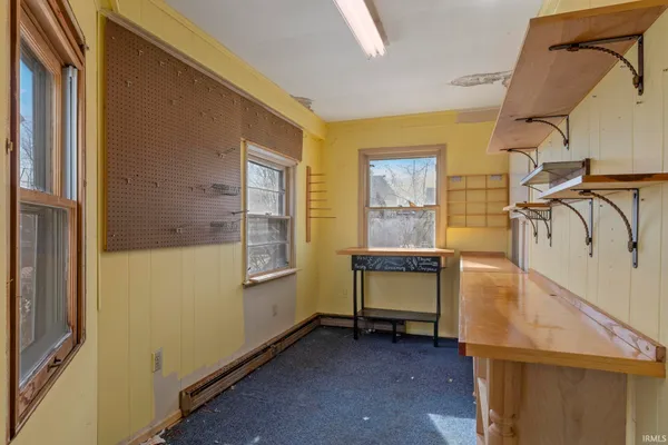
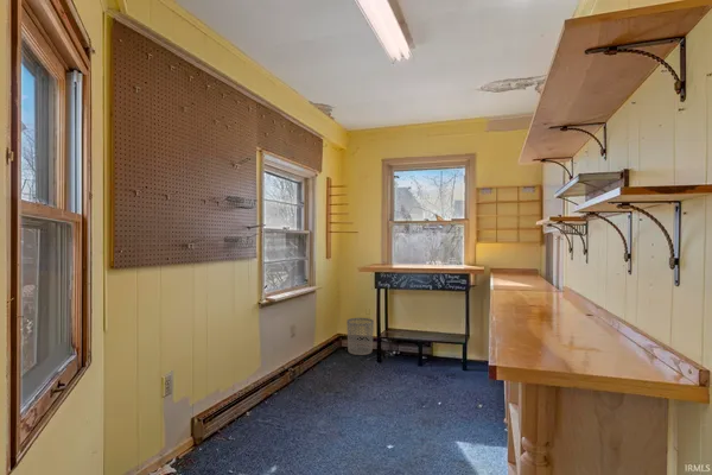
+ waste bin (360, 336)
